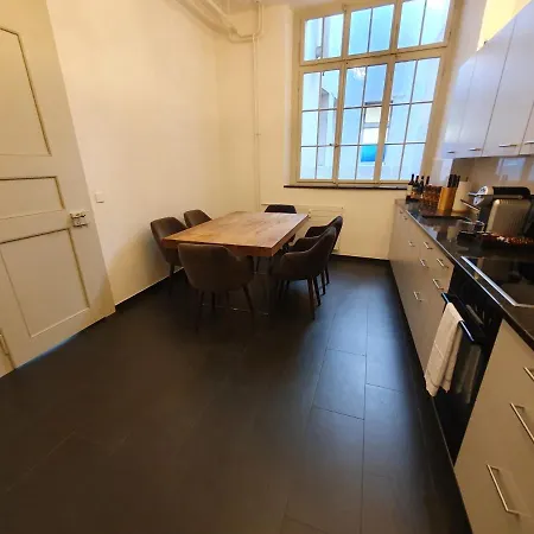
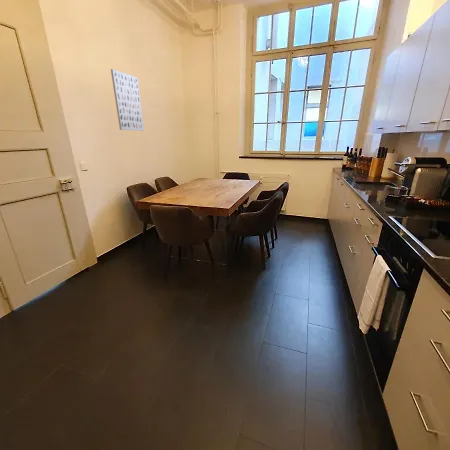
+ wall art (129, 103)
